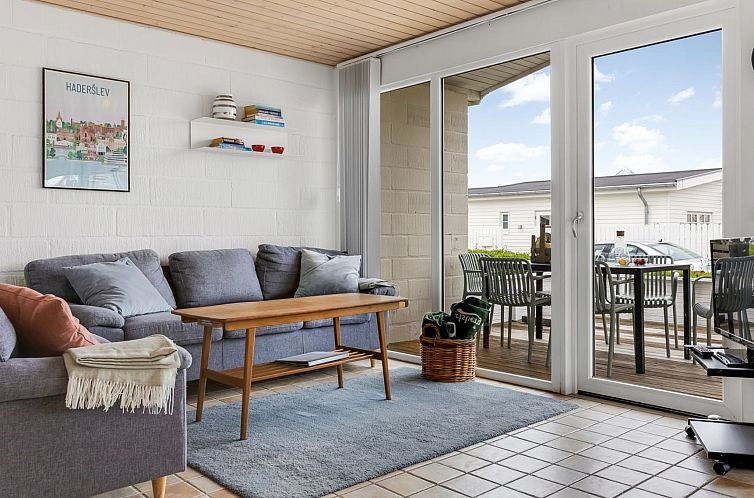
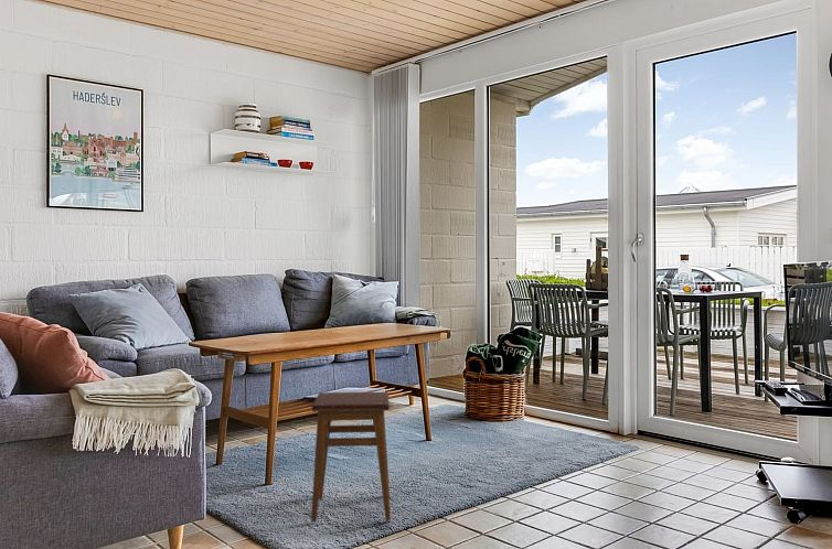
+ stool (352, 445)
